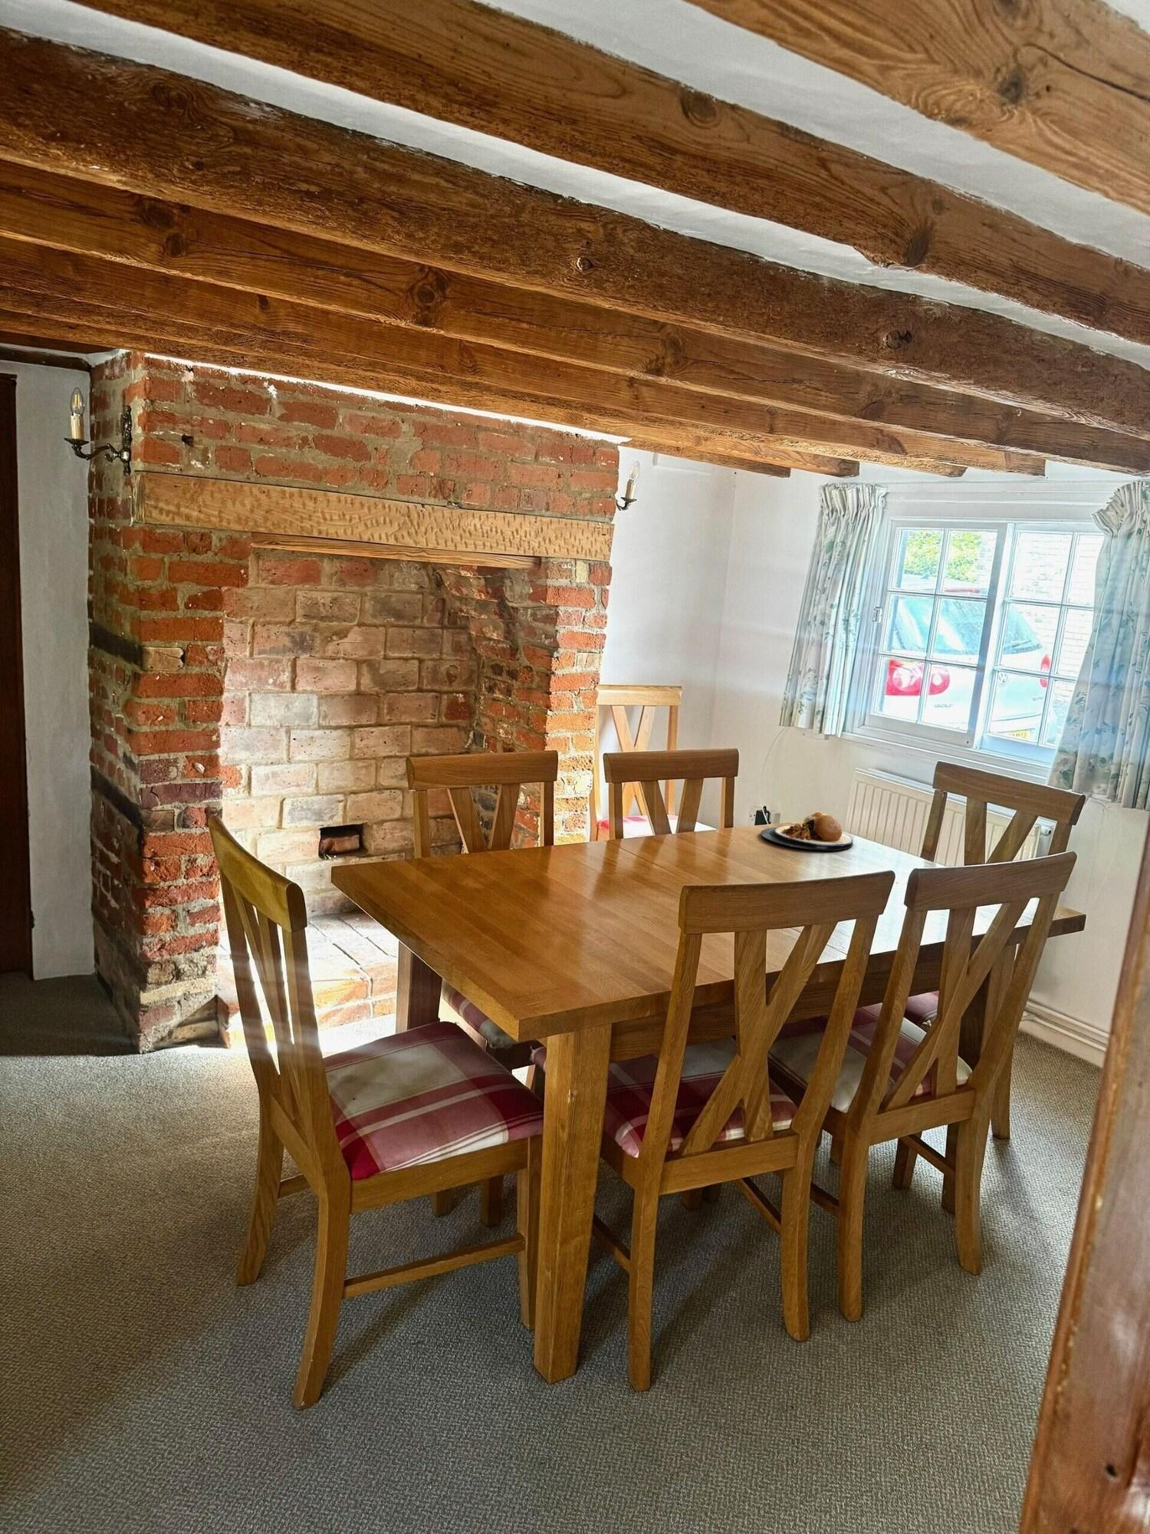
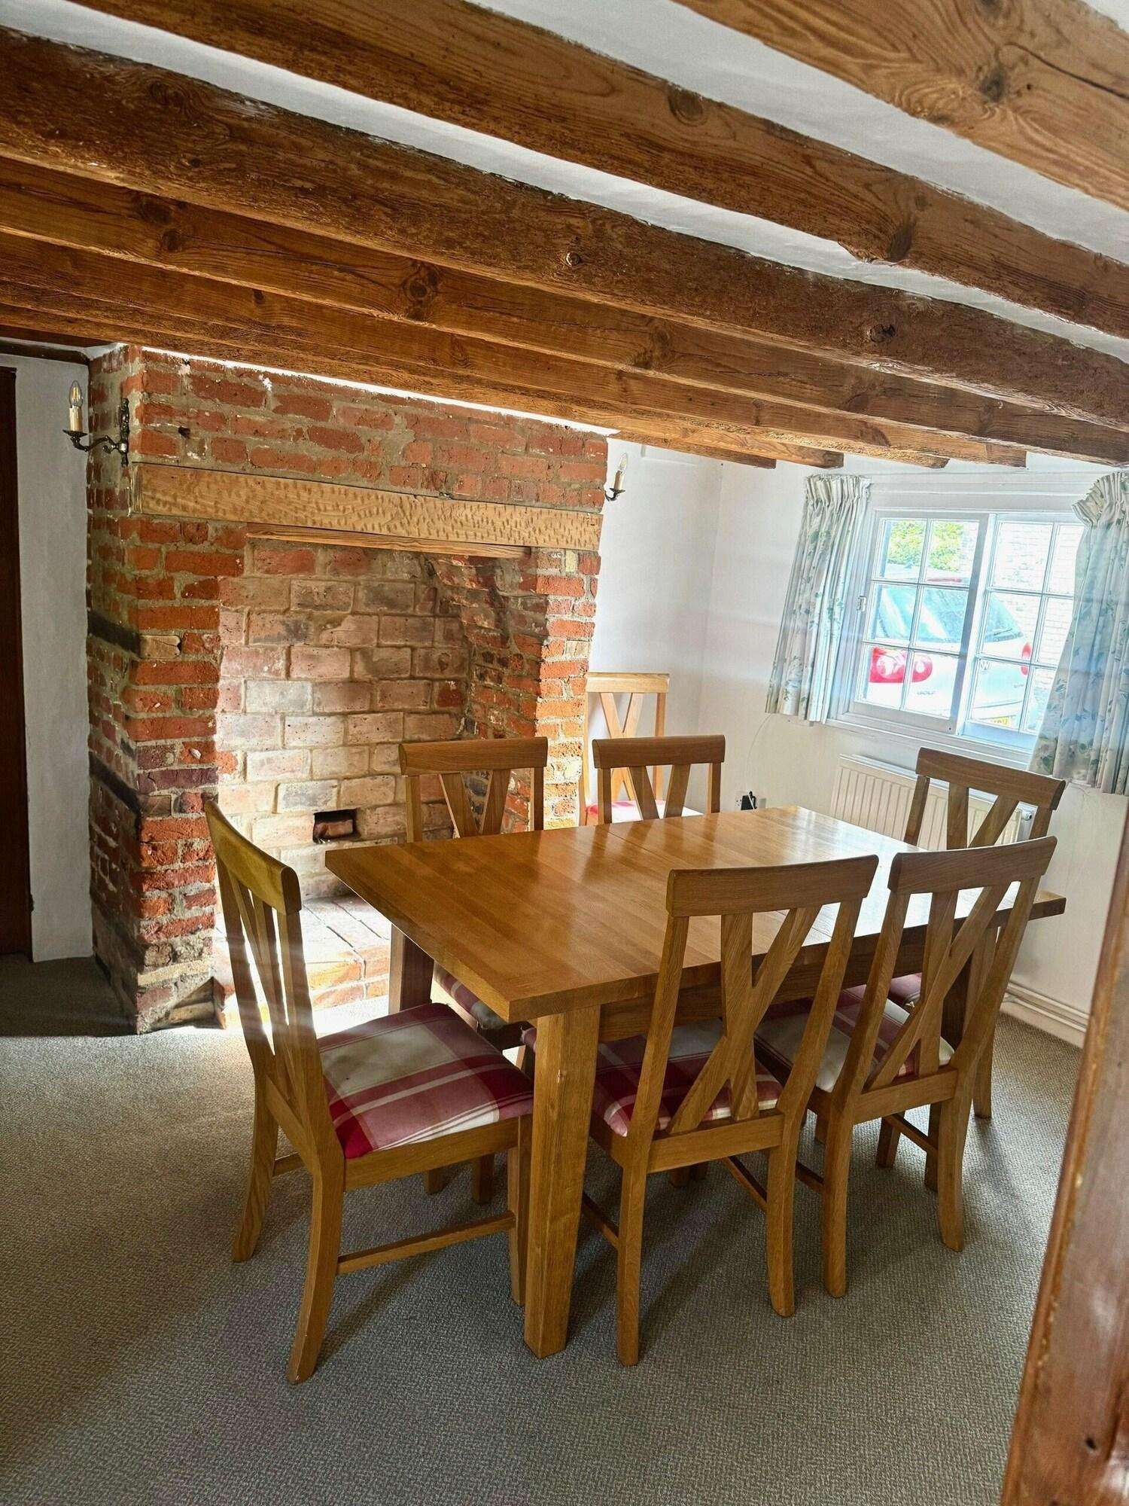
- plate (807, 826)
